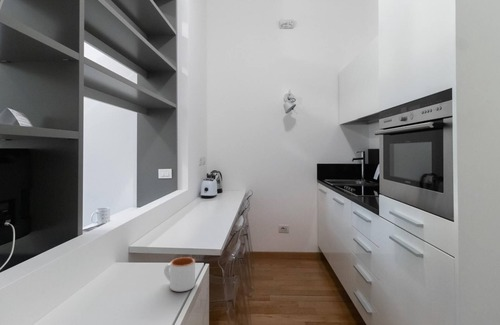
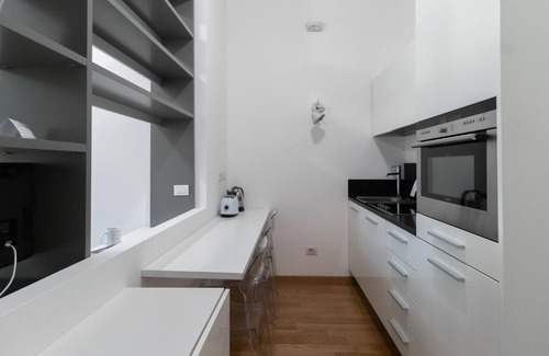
- mug (179, 273)
